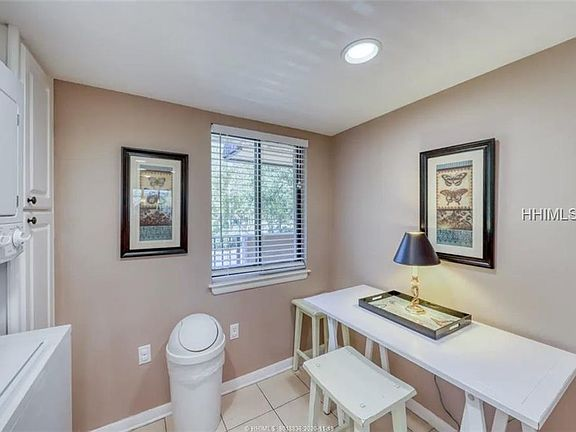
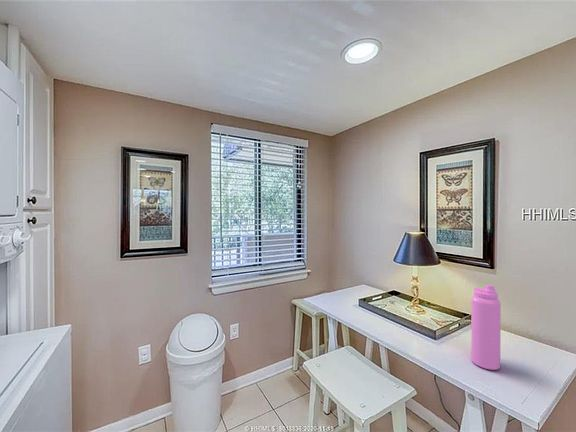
+ water bottle (485, 324)
